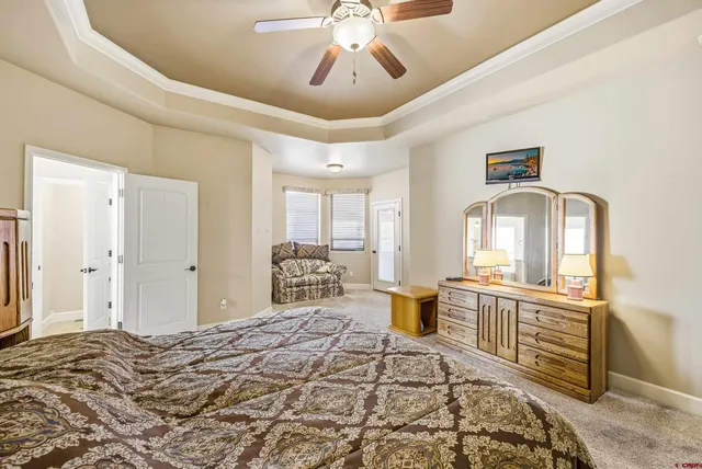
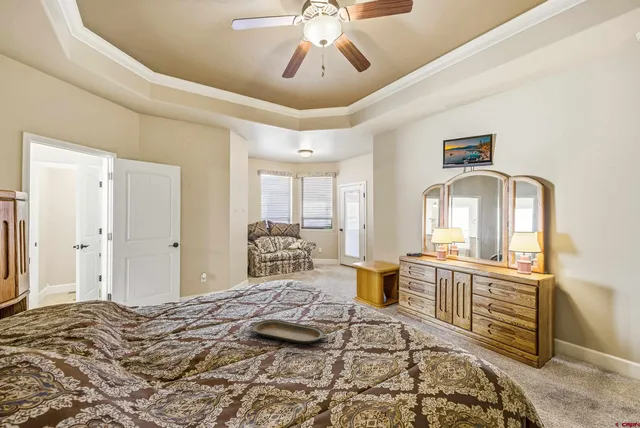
+ serving tray (287, 331)
